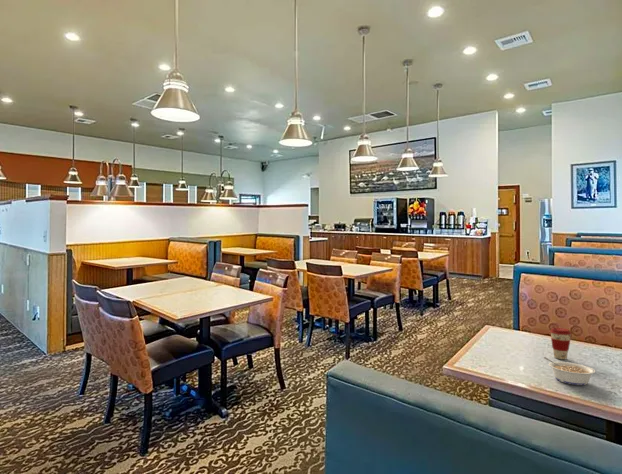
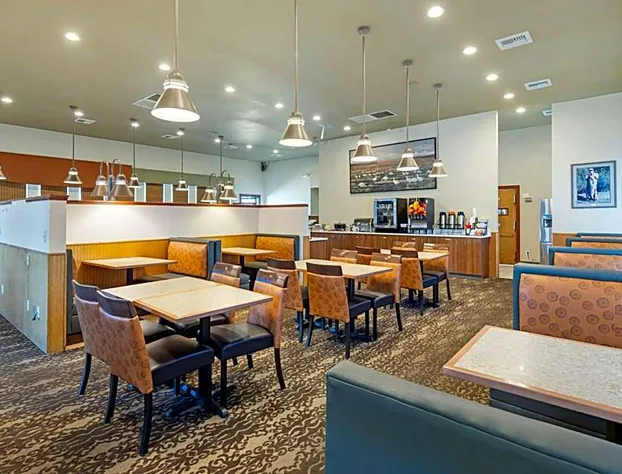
- legume (569, 372)
- coffee cup (560, 343)
